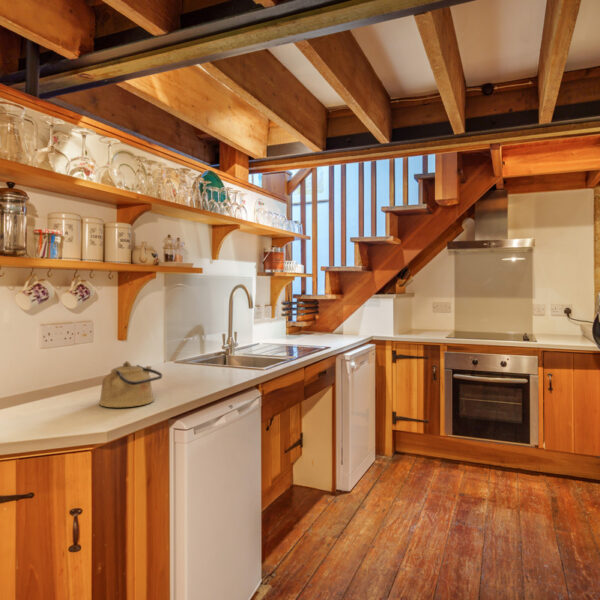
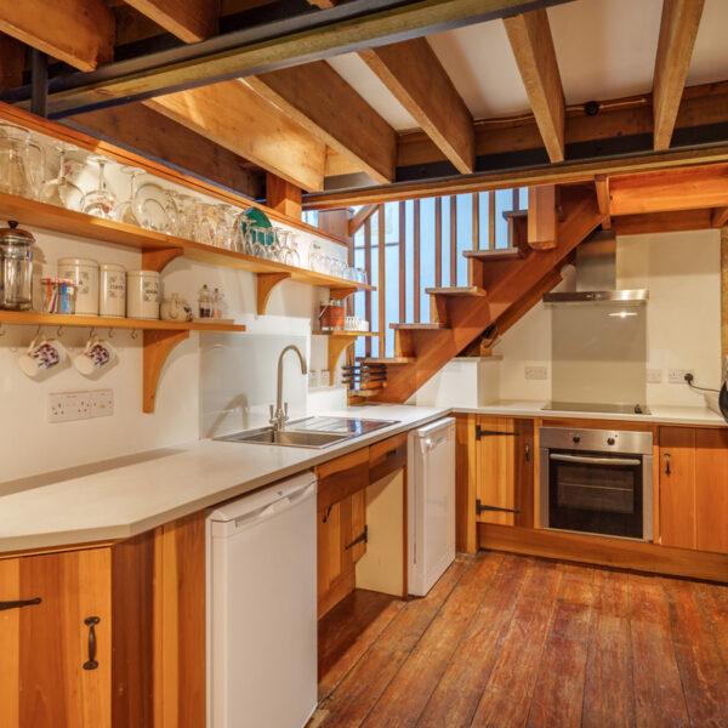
- kettle (131, 380)
